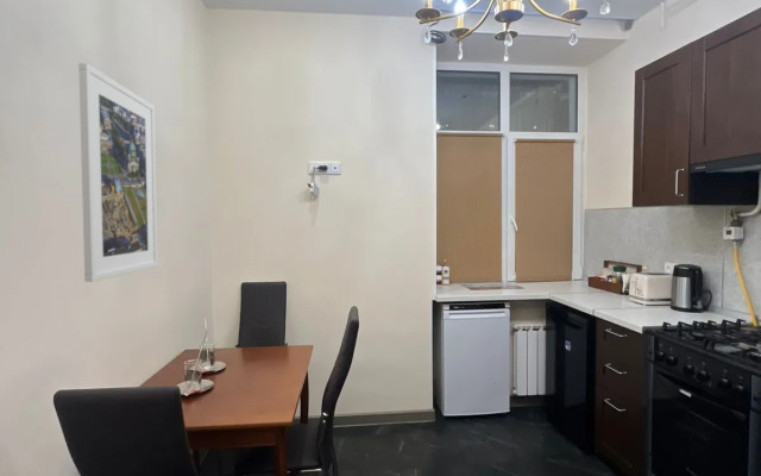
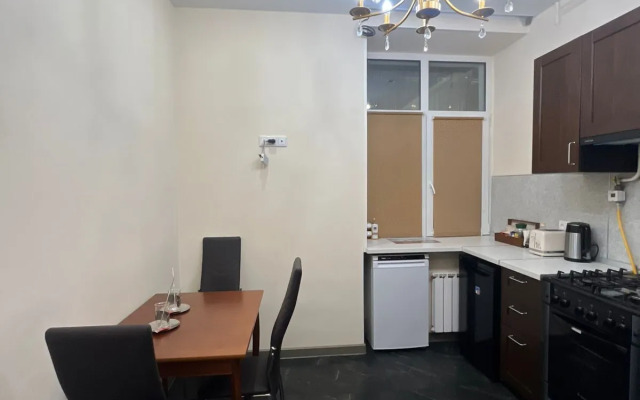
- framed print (124, 181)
